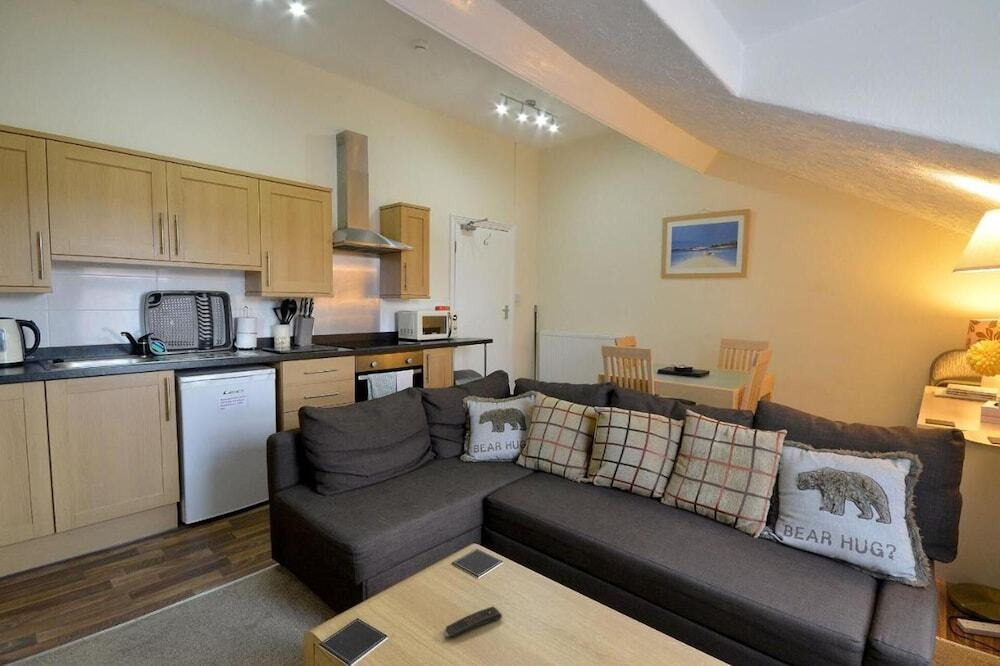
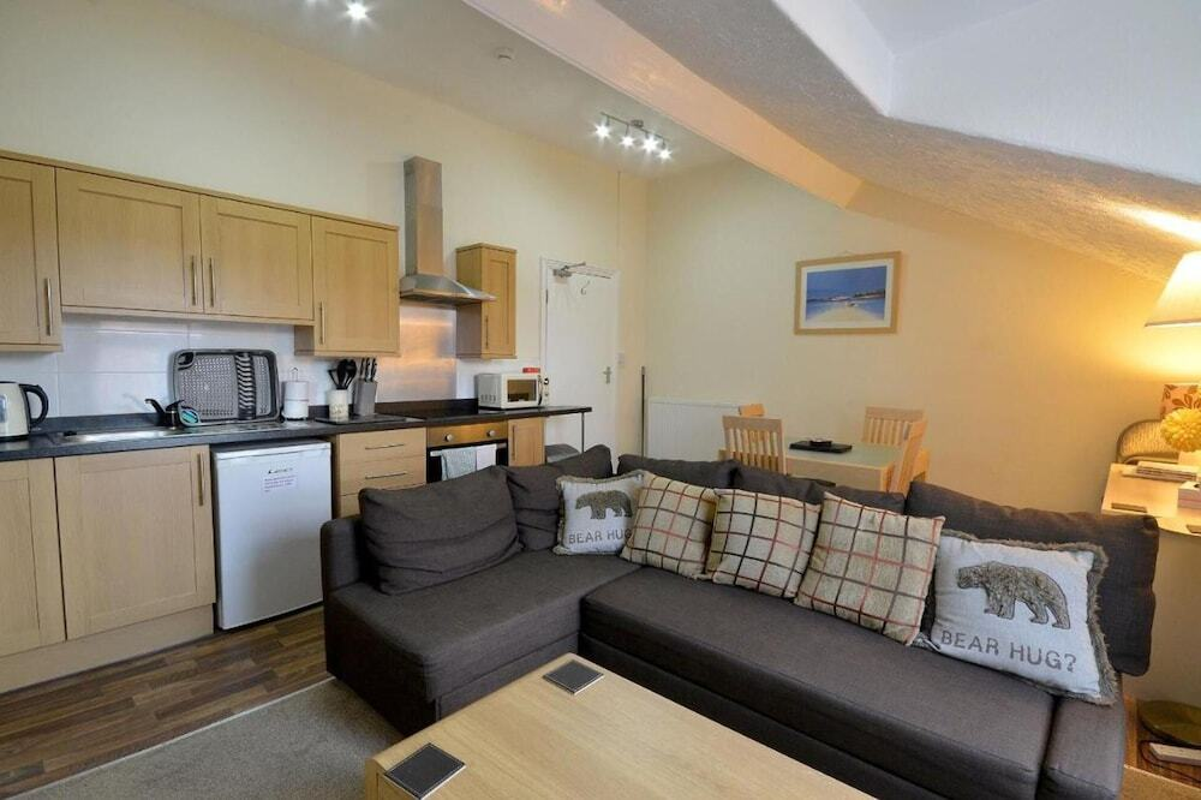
- remote control (472, 622)
